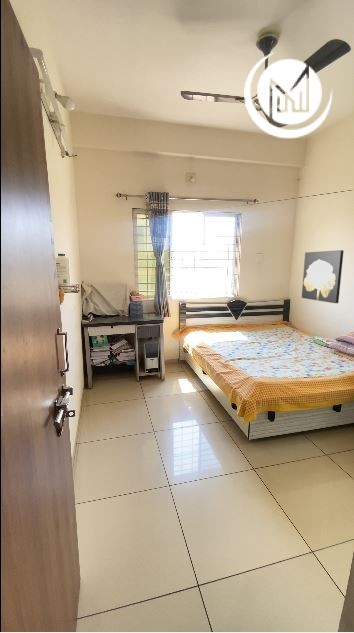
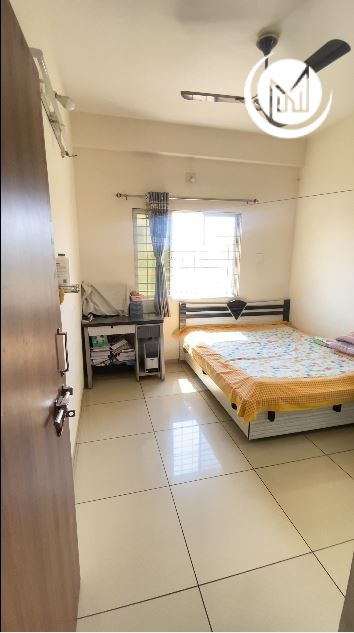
- wall art (320, 276)
